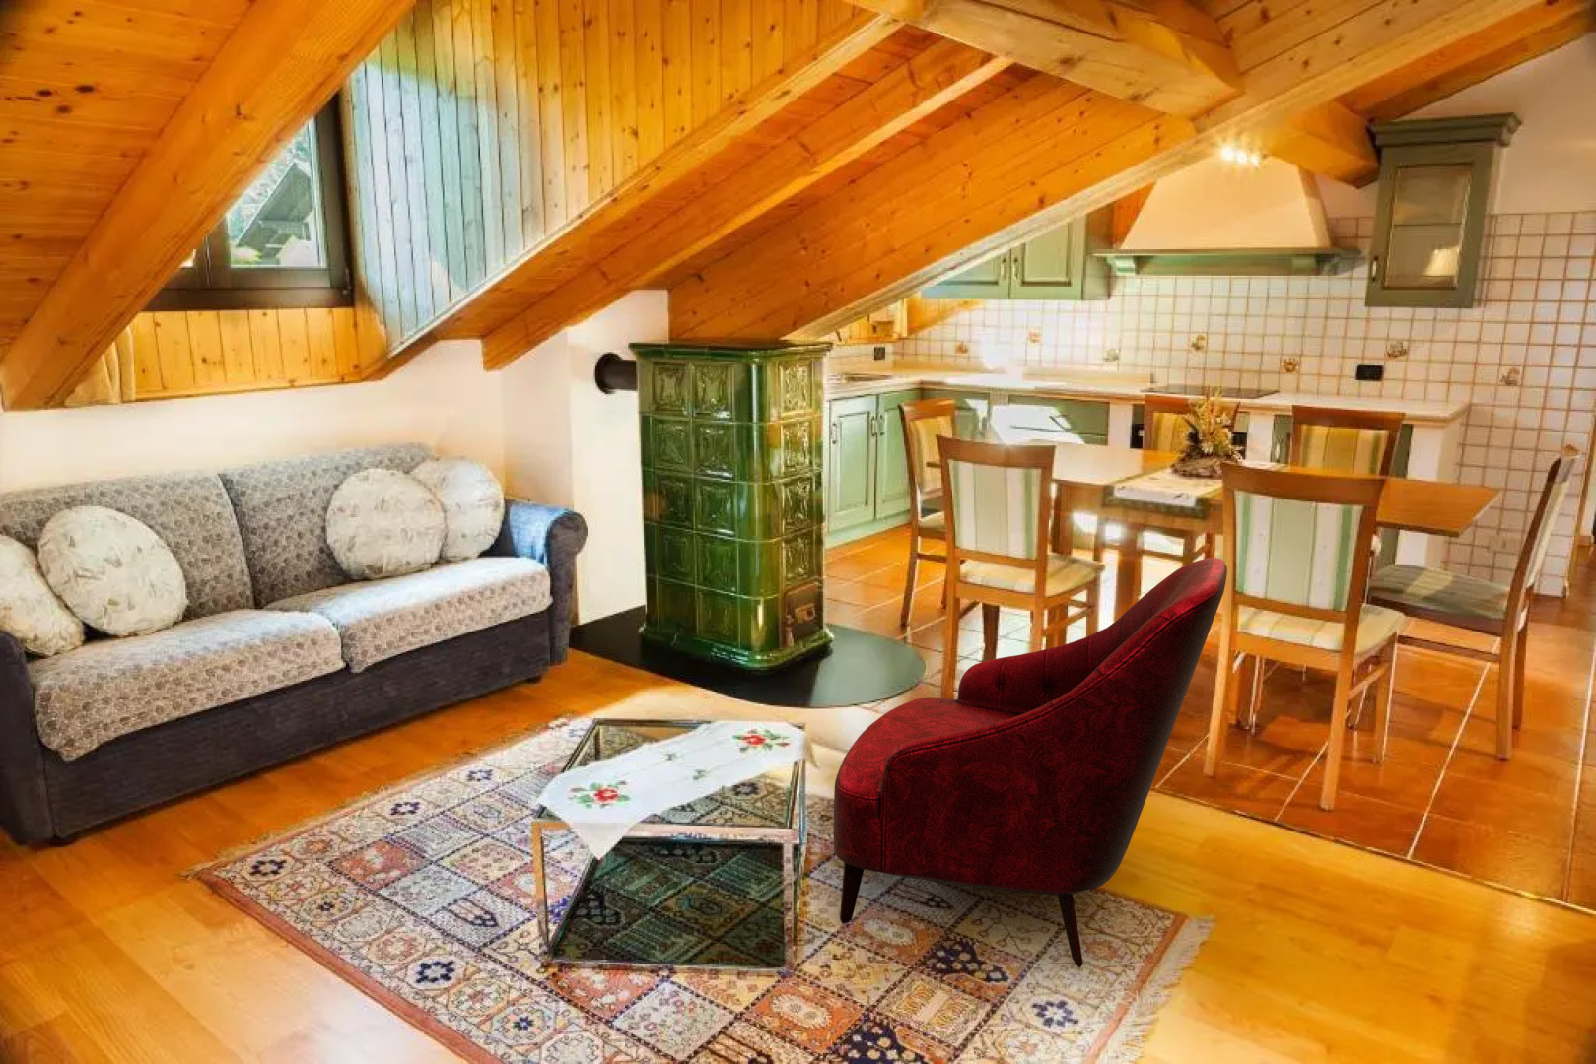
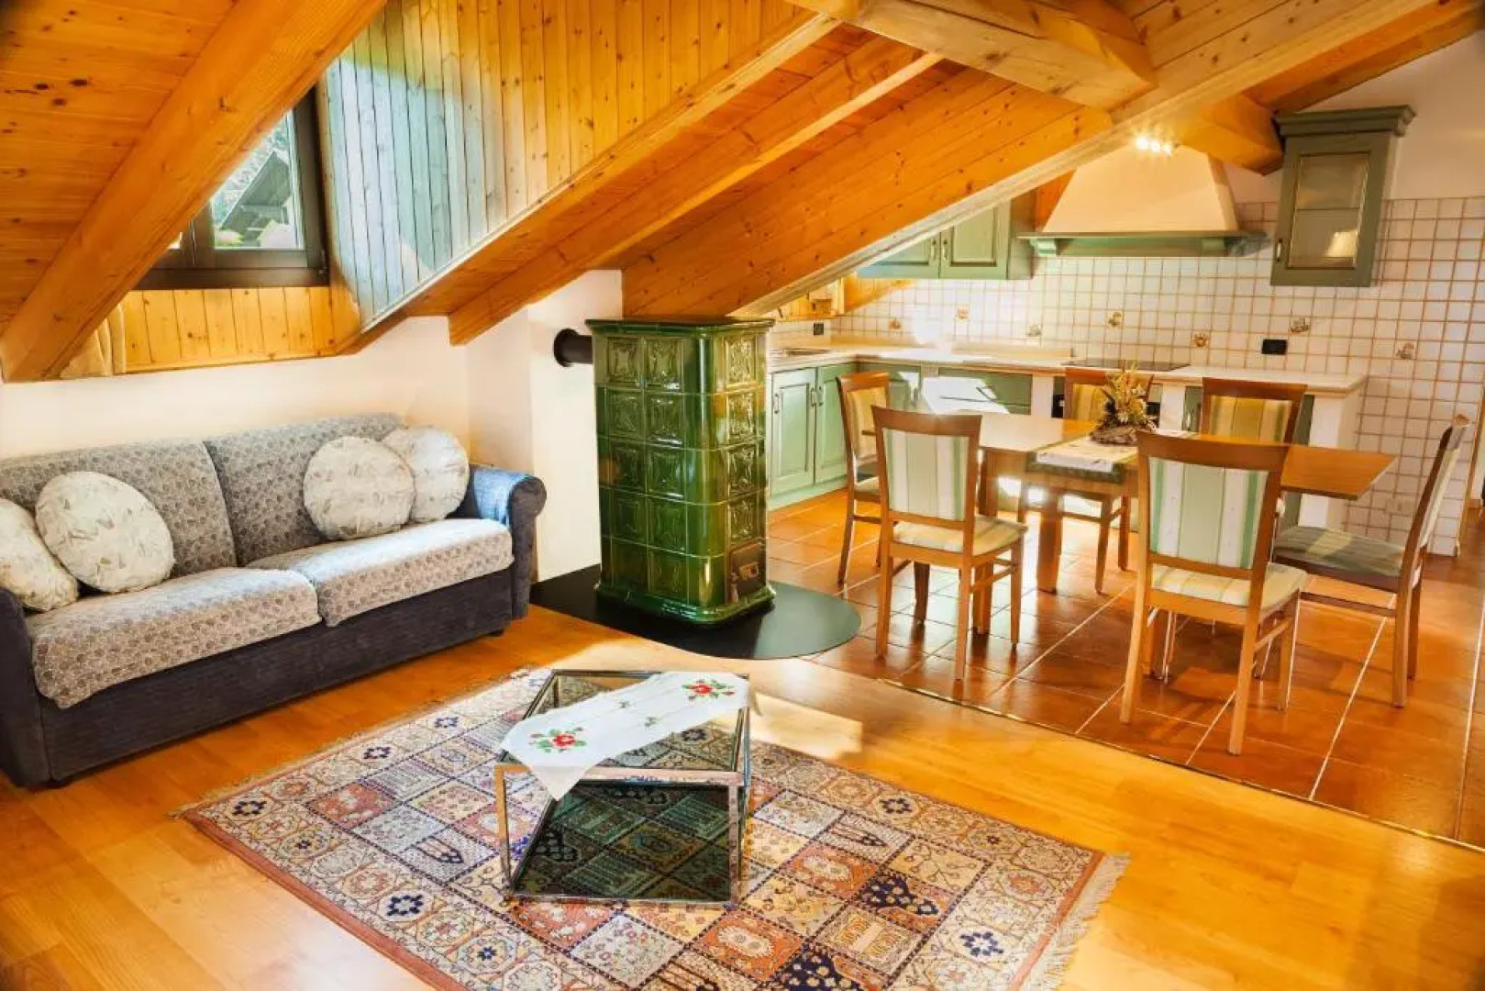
- armchair (1027, 726)
